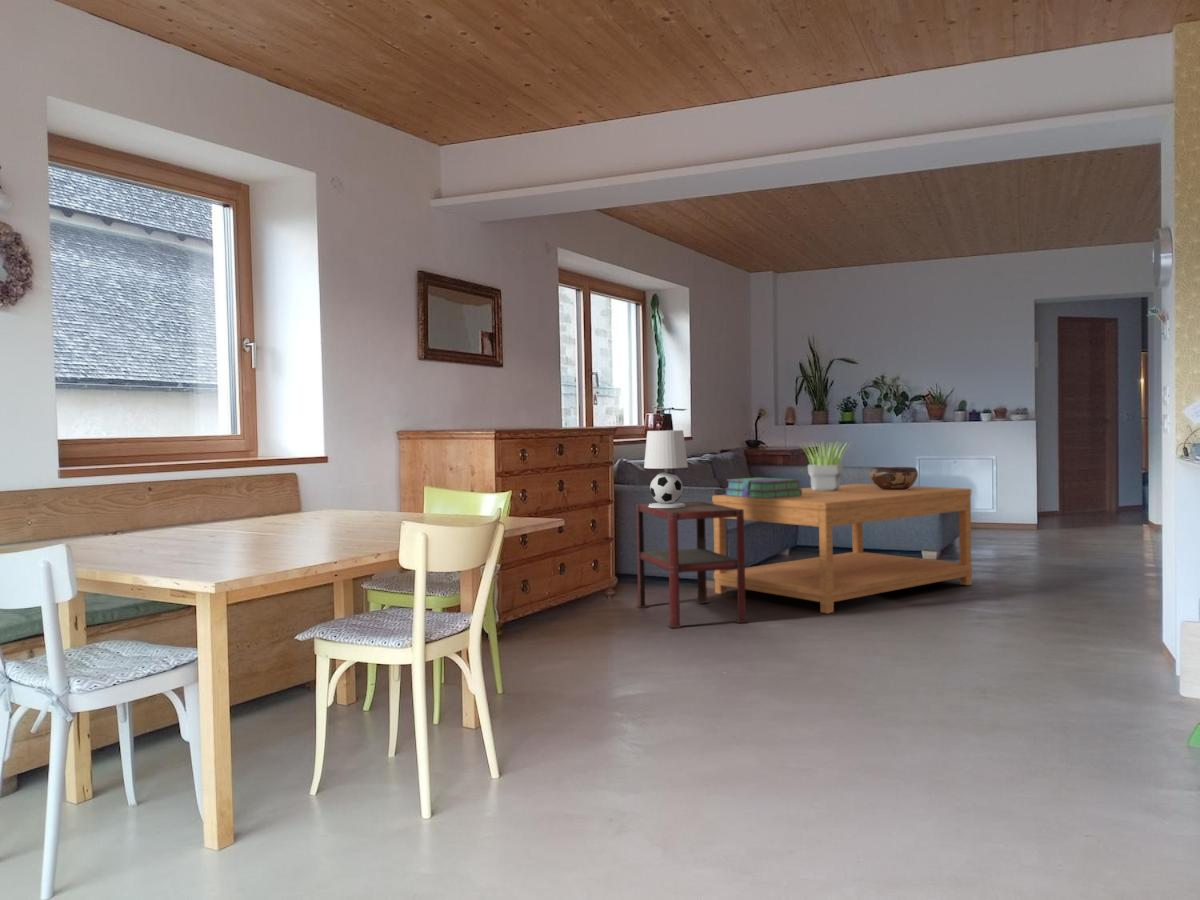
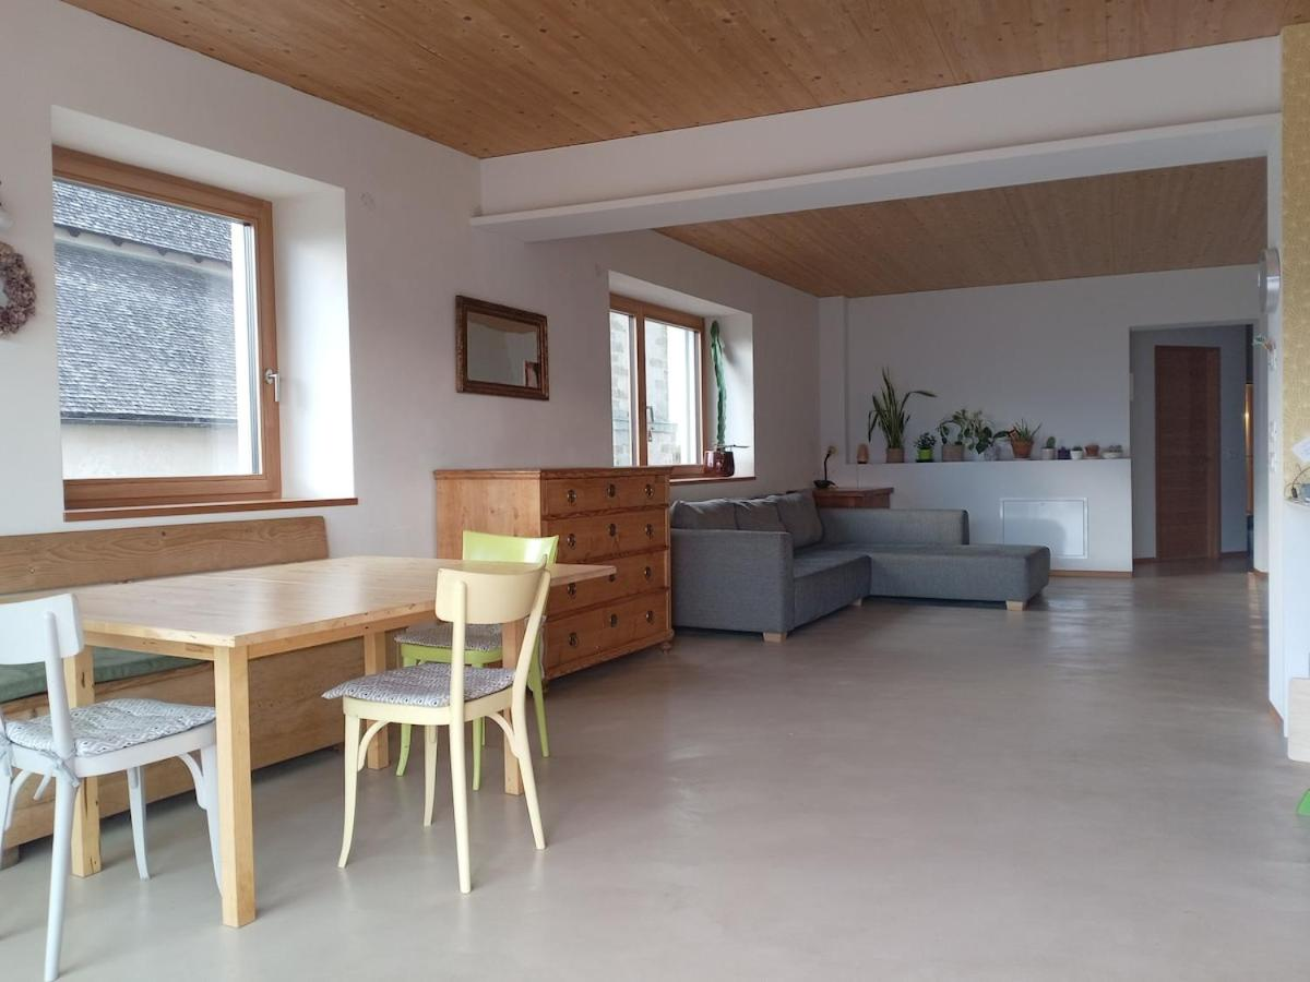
- potted plant (825, 465)
- side table (688, 560)
- stack of books (762, 487)
- coffee table (853, 540)
- table lamp (665, 468)
- decorative bowl (893, 478)
